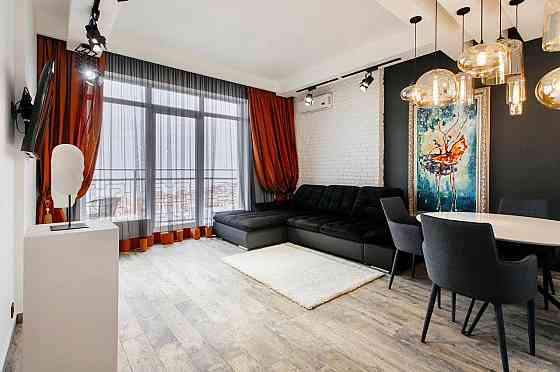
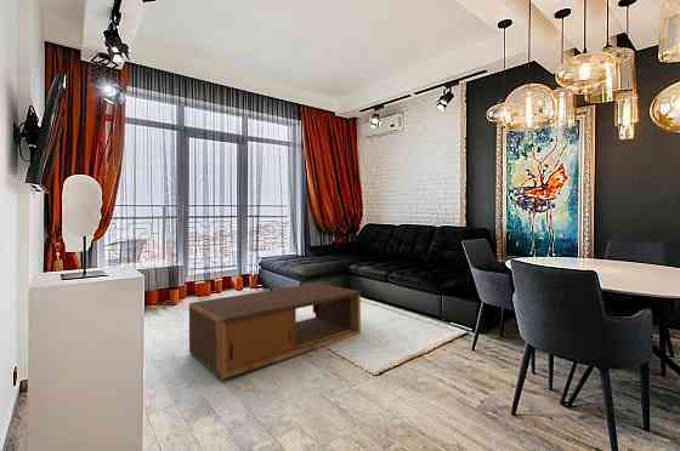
+ coffee table (280, 319)
